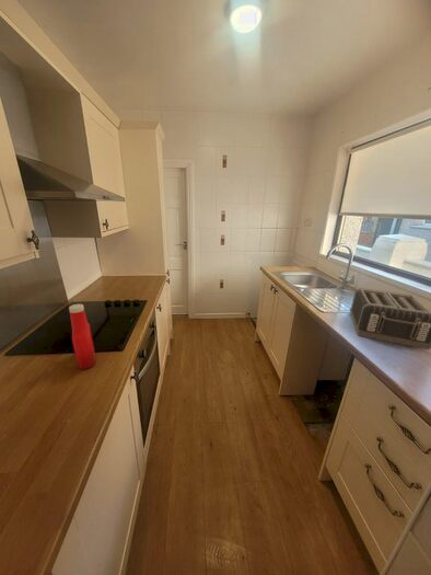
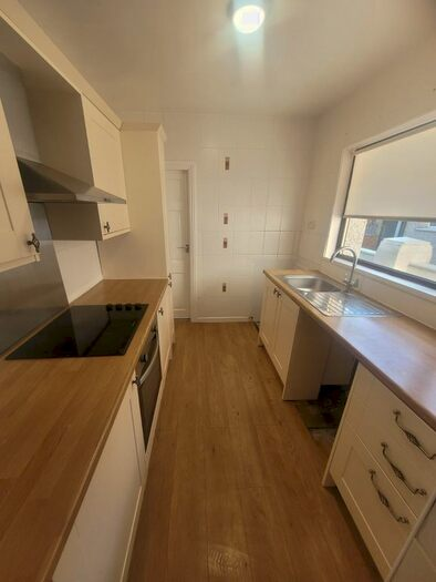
- soap bottle (81, 333)
- toaster (388, 315)
